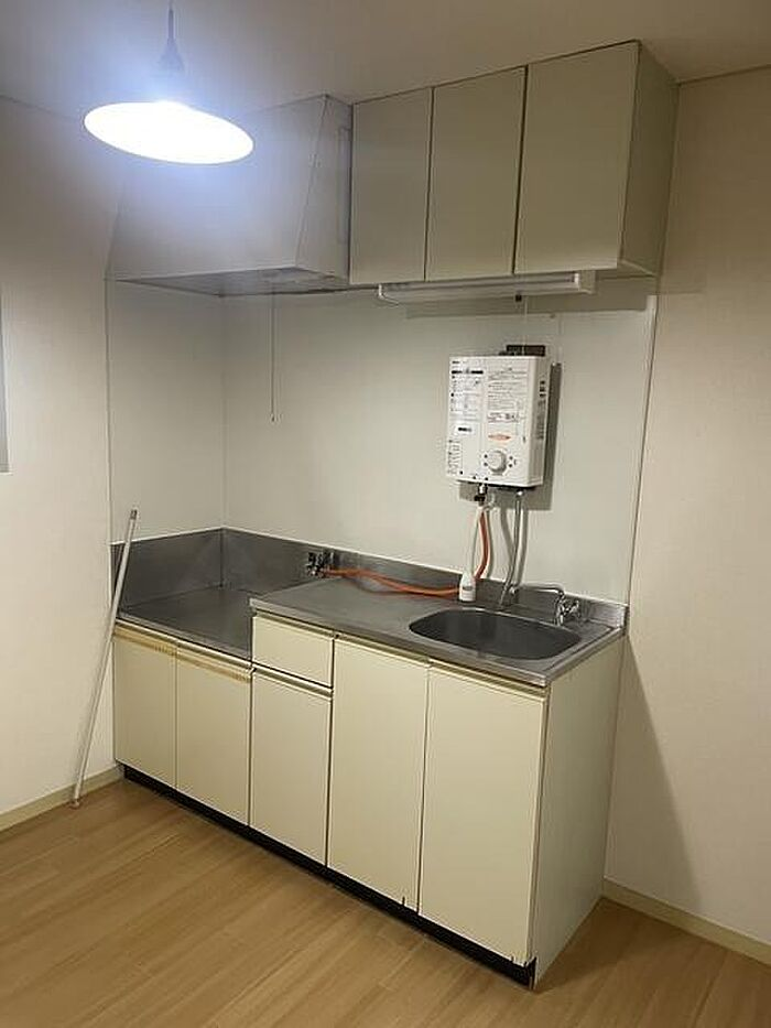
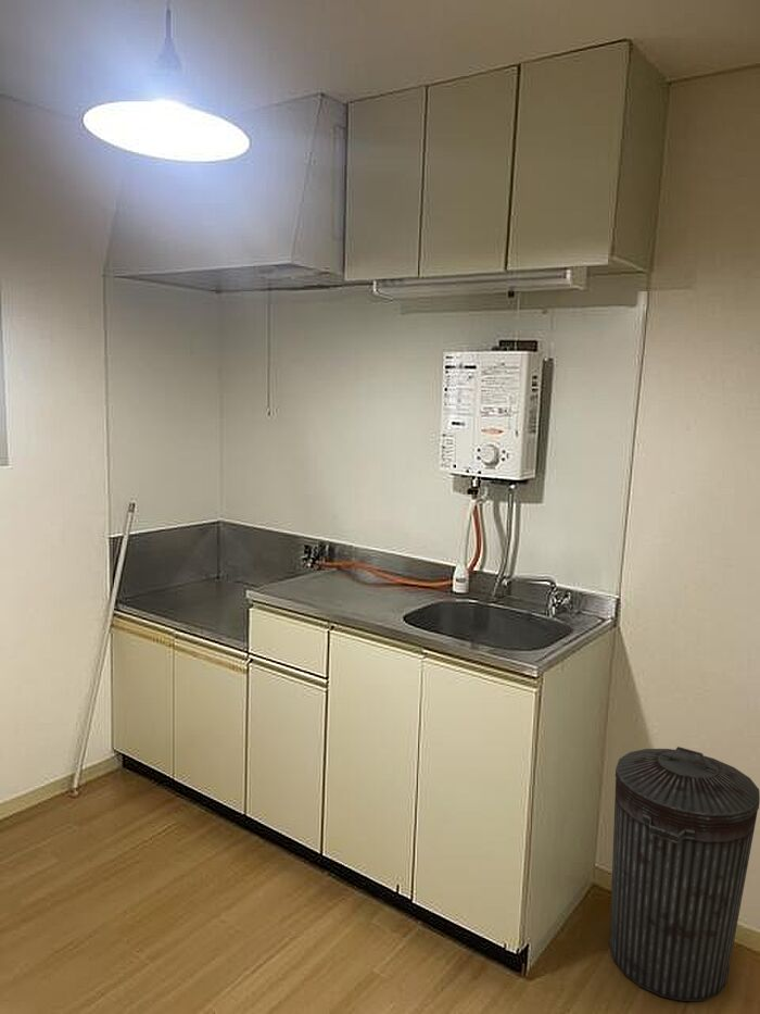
+ trash can (677, 857)
